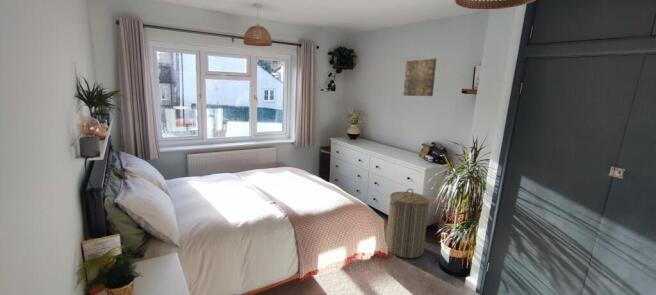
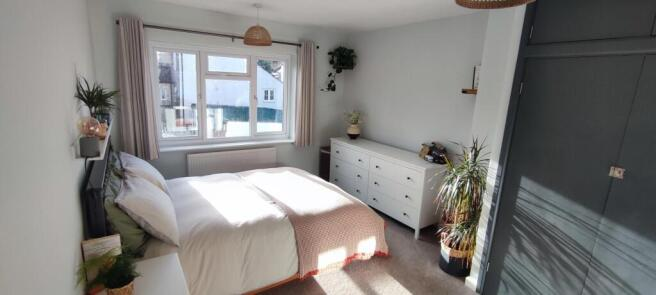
- wall art (419, 78)
- laundry hamper (407, 219)
